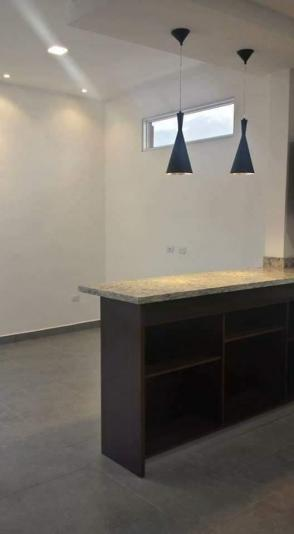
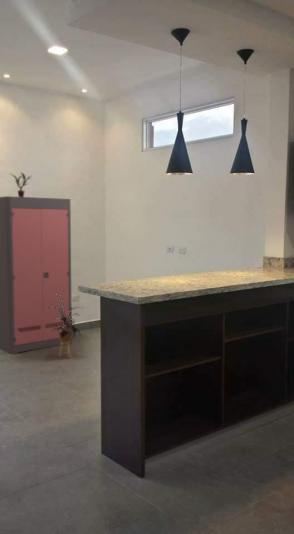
+ house plant (67, 325)
+ potted plant (19, 185)
+ storage cabinet (33, 272)
